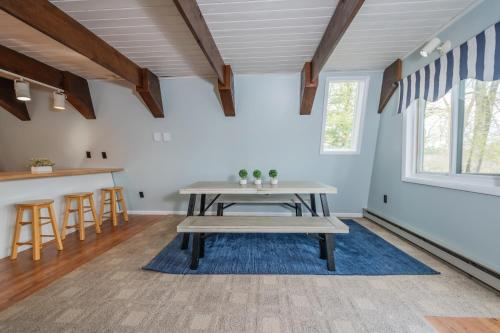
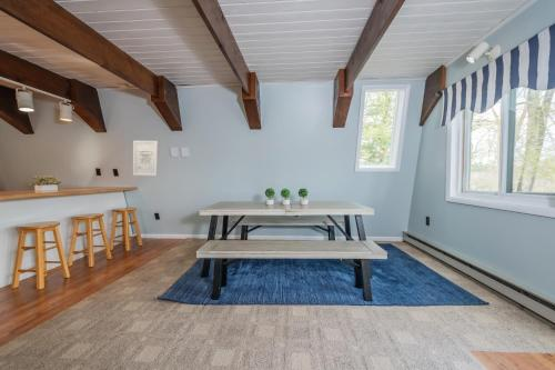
+ wall art (145, 158)
